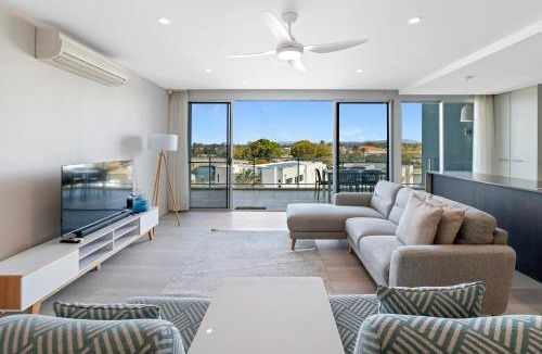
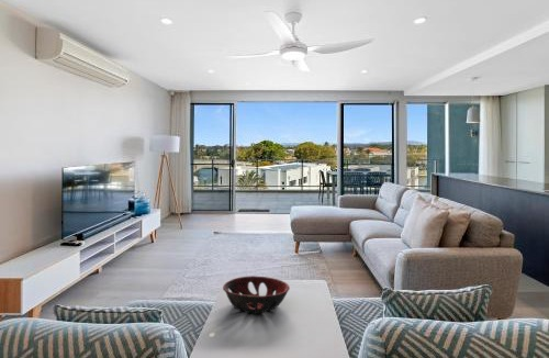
+ decorative bowl (256, 295)
